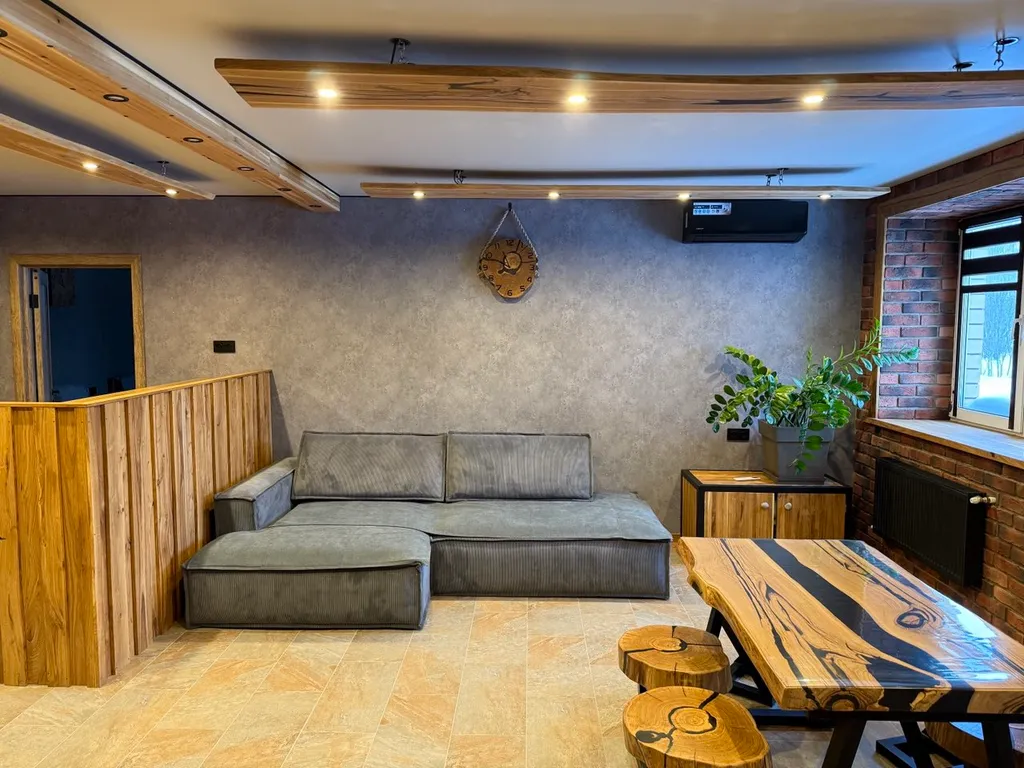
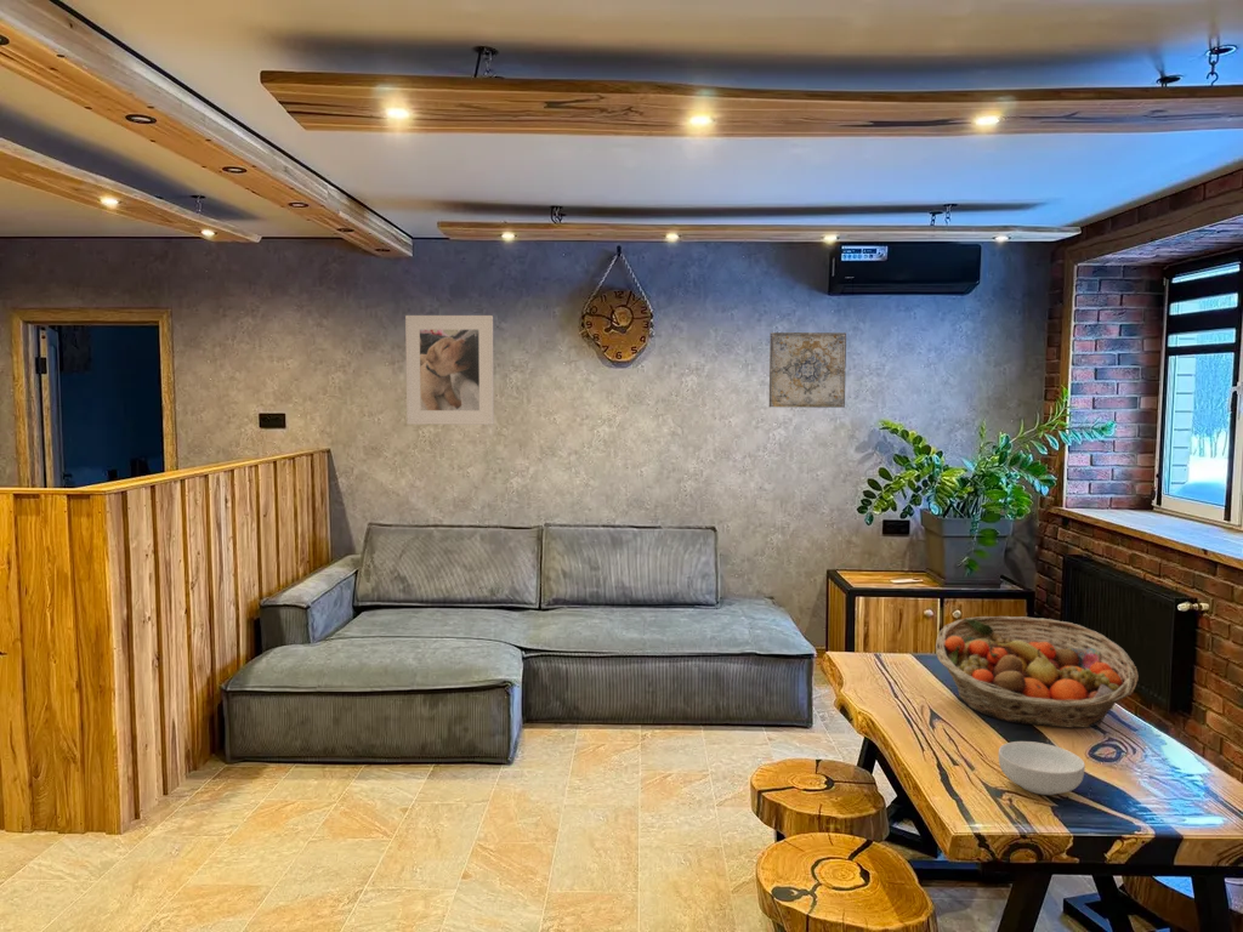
+ cereal bowl (1040, 771)
+ wall art (807, 370)
+ fruit basket (1031, 669)
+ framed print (449, 370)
